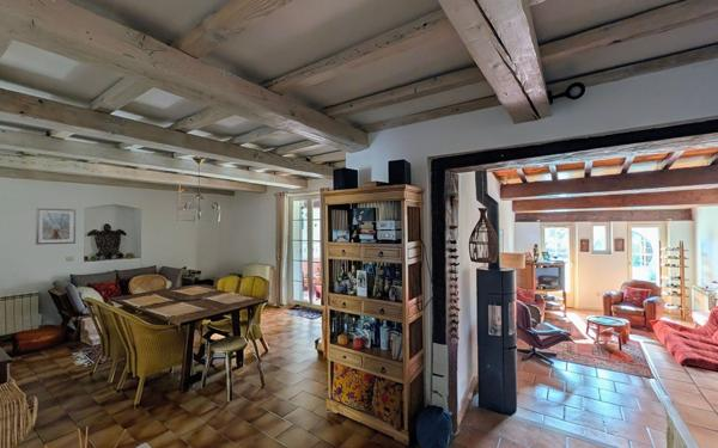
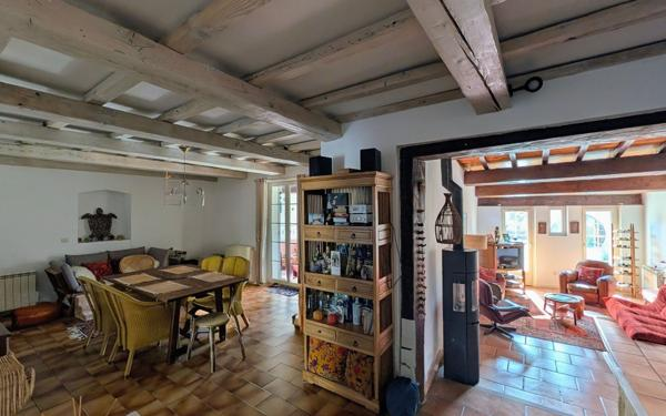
- picture frame (56, 226)
